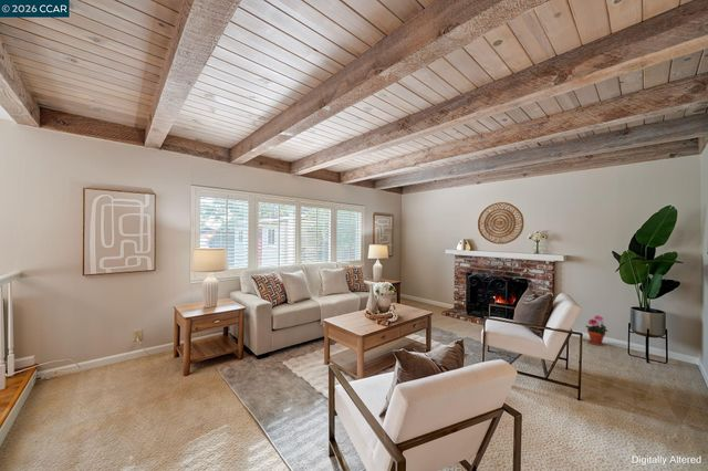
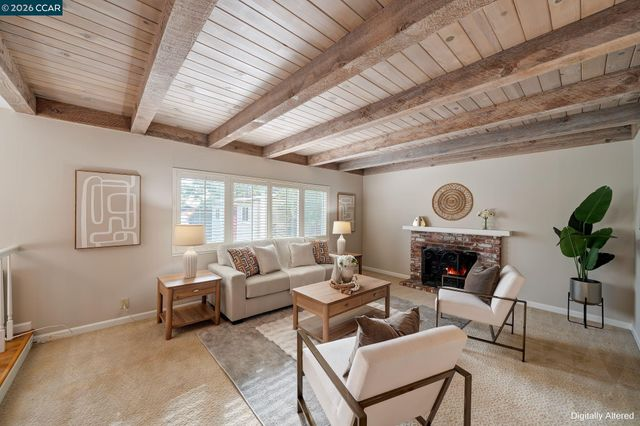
- potted plant (596, 328)
